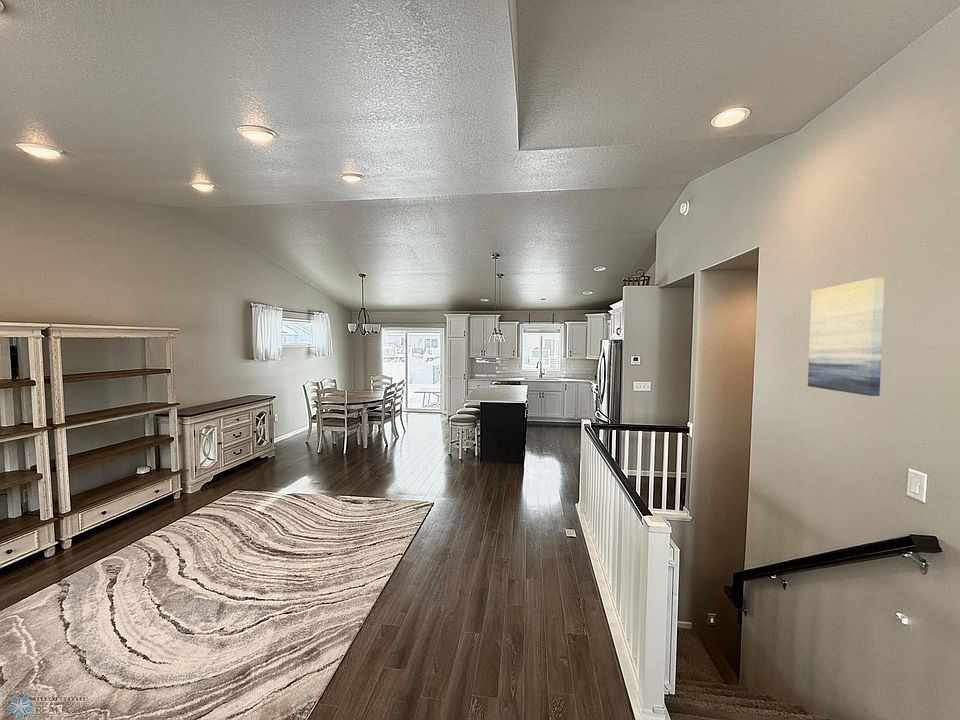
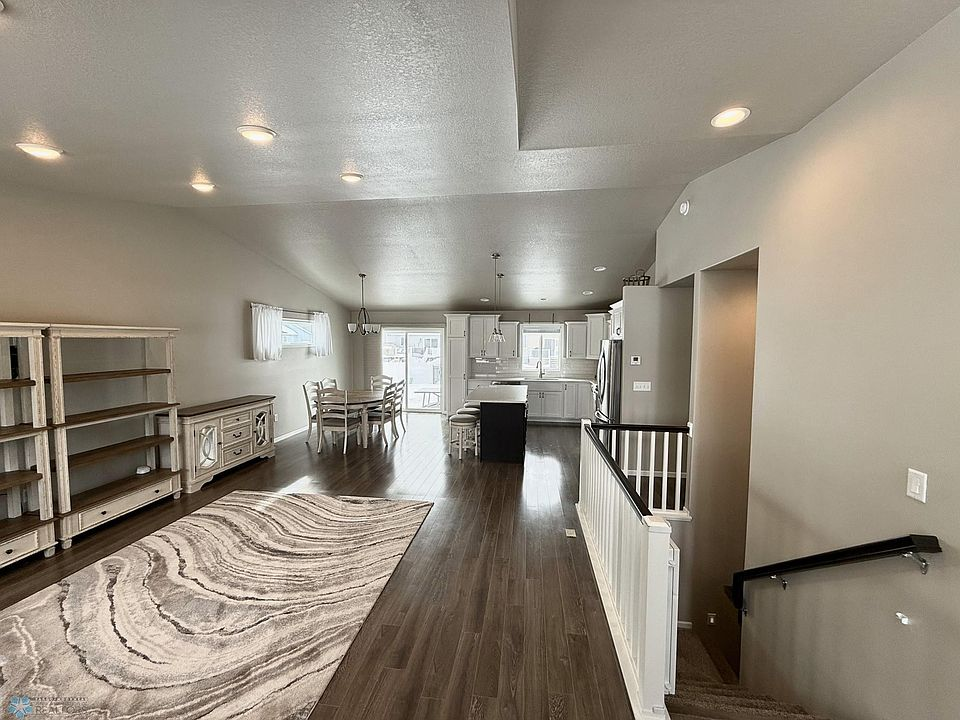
- wall art (841, 338)
